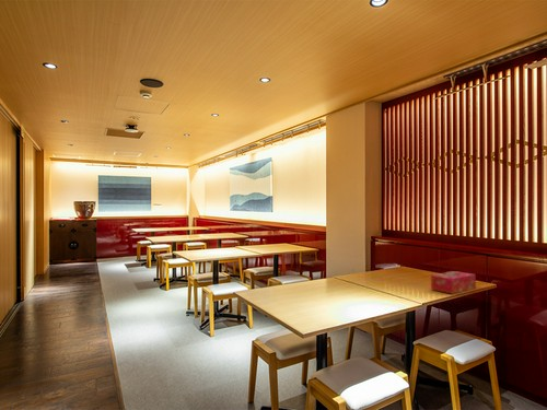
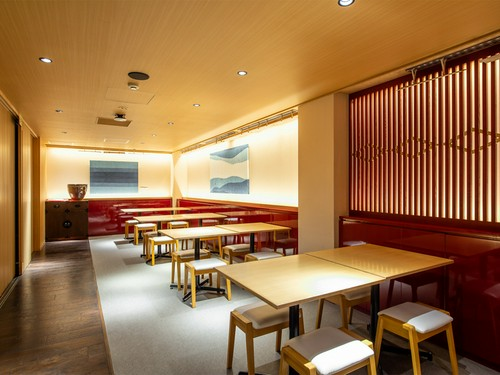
- tissue box (453, 281)
